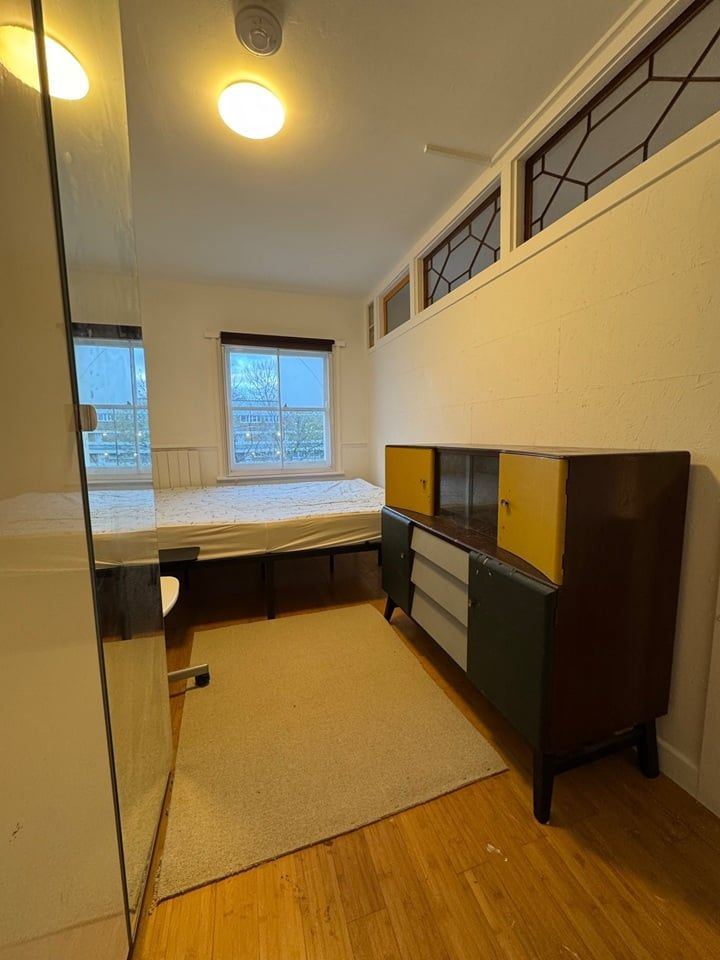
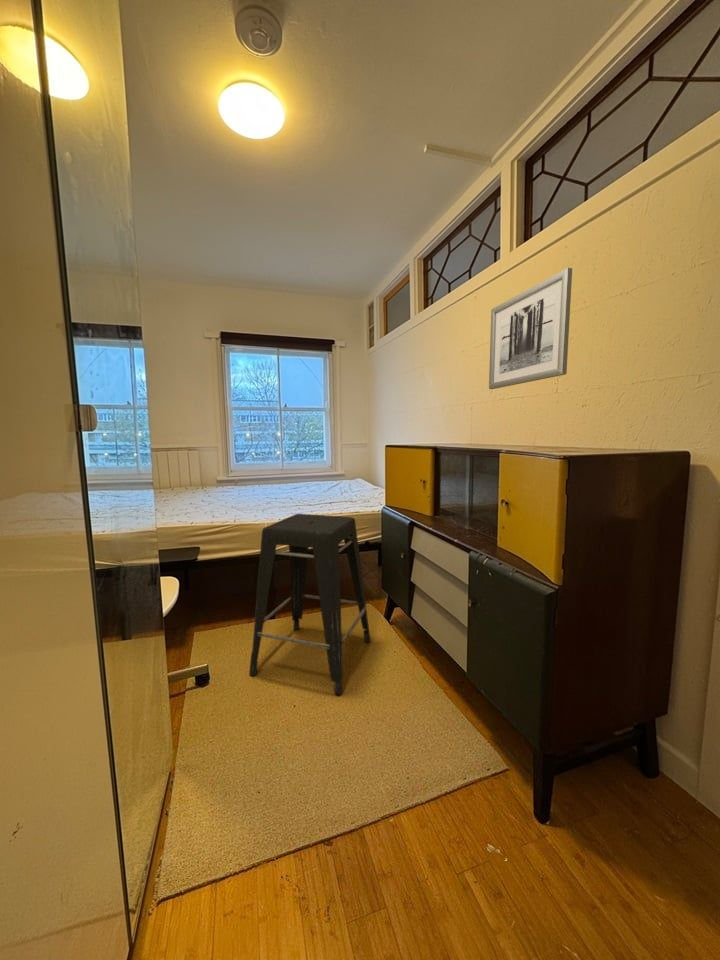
+ stool (312, 595)
+ wall art (524, 337)
